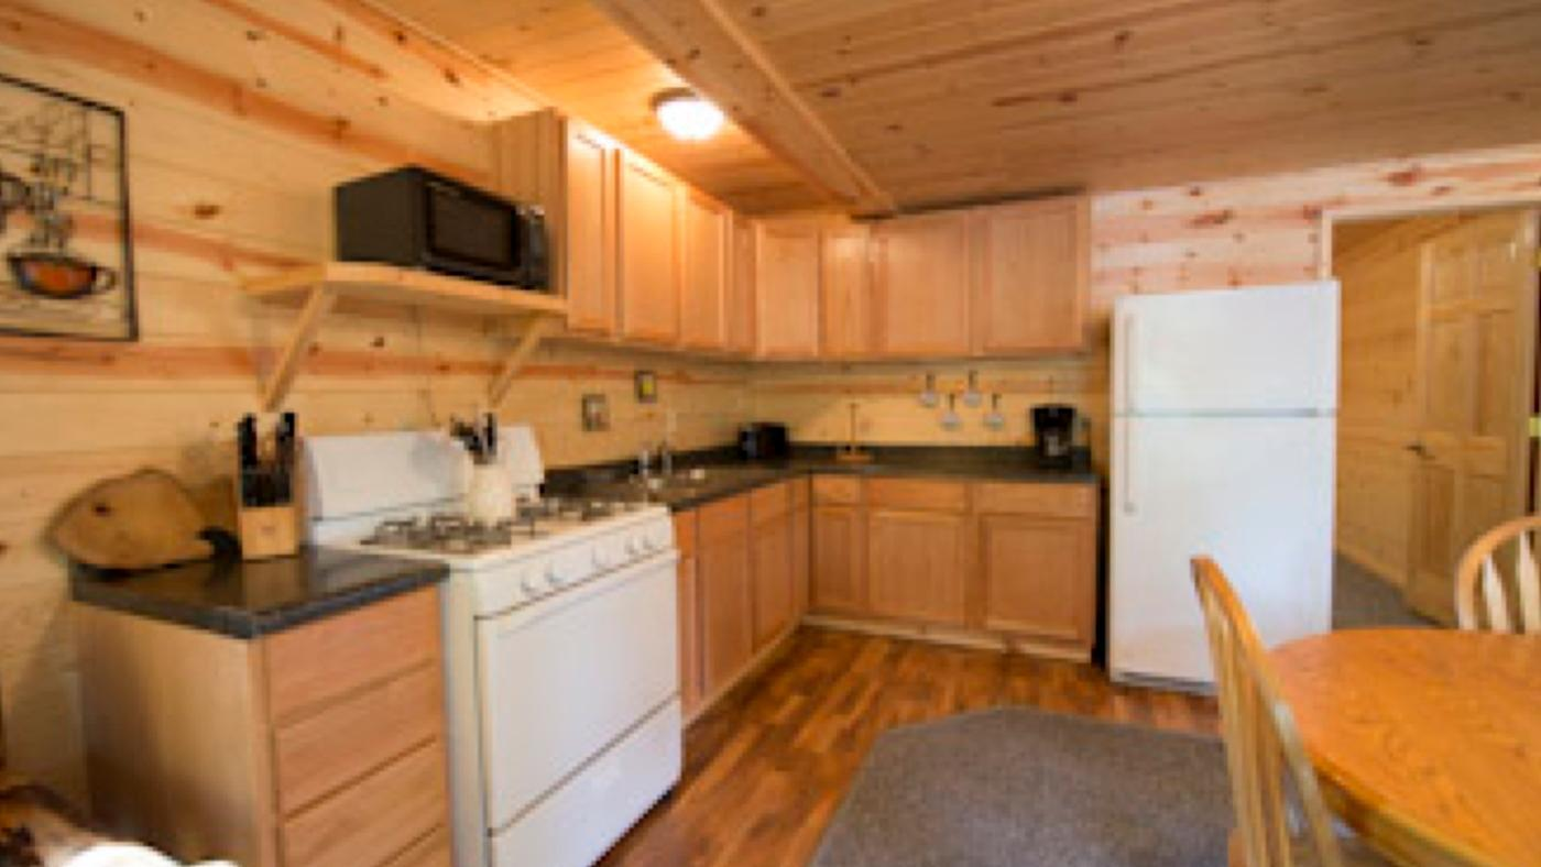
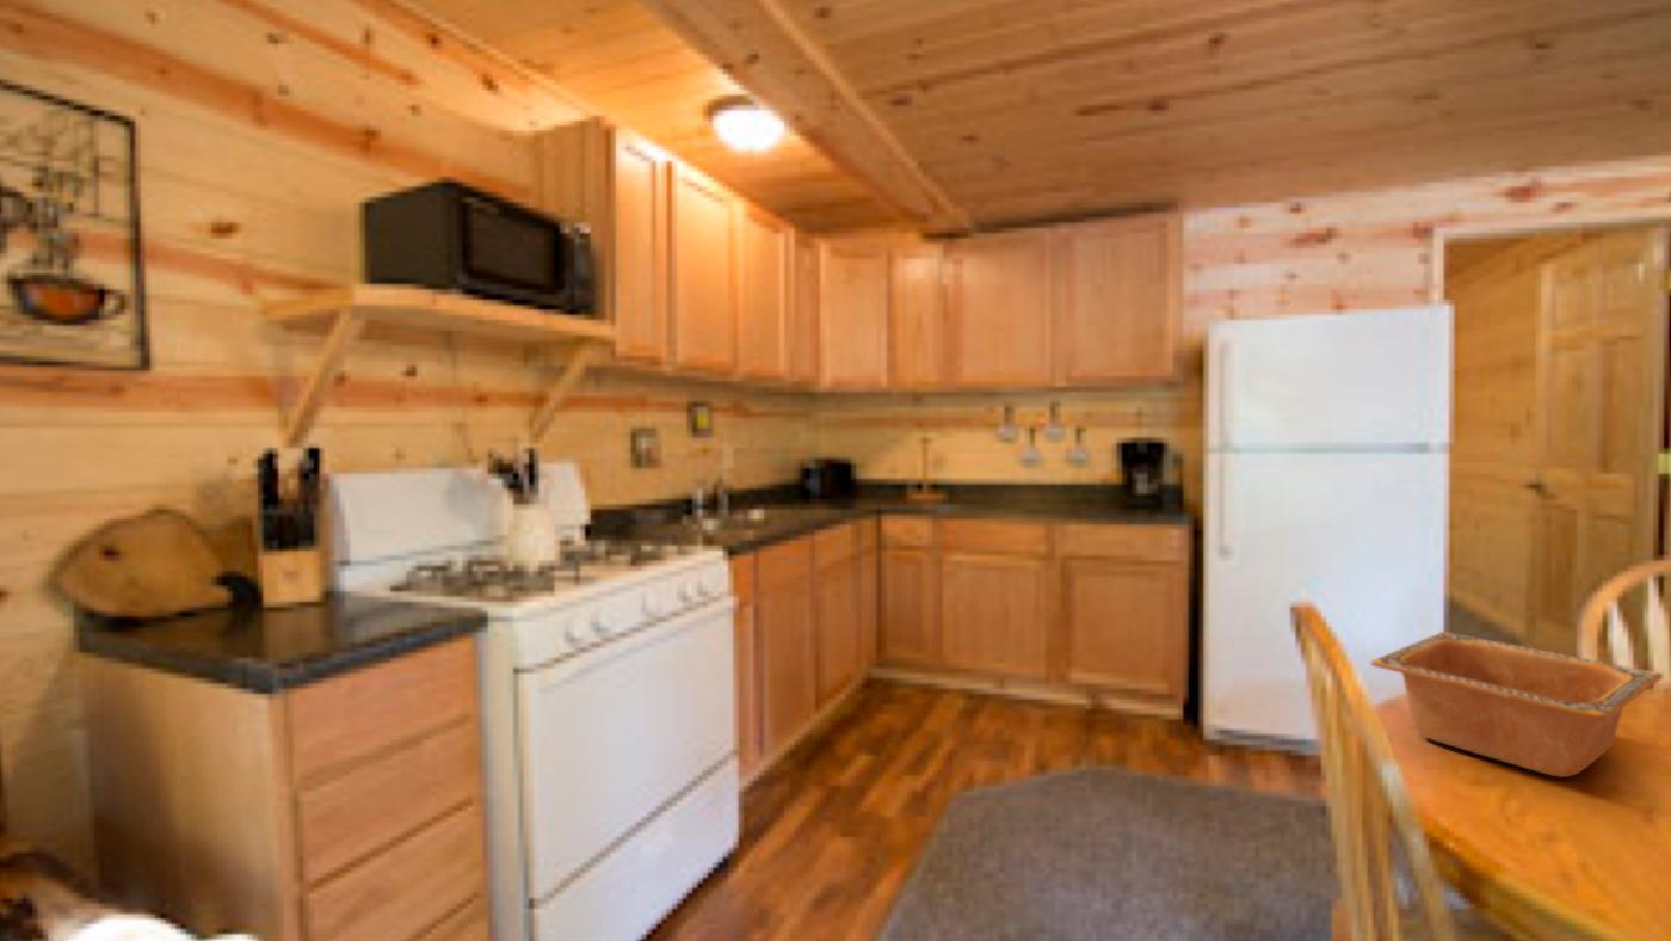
+ serving bowl (1507, 705)
